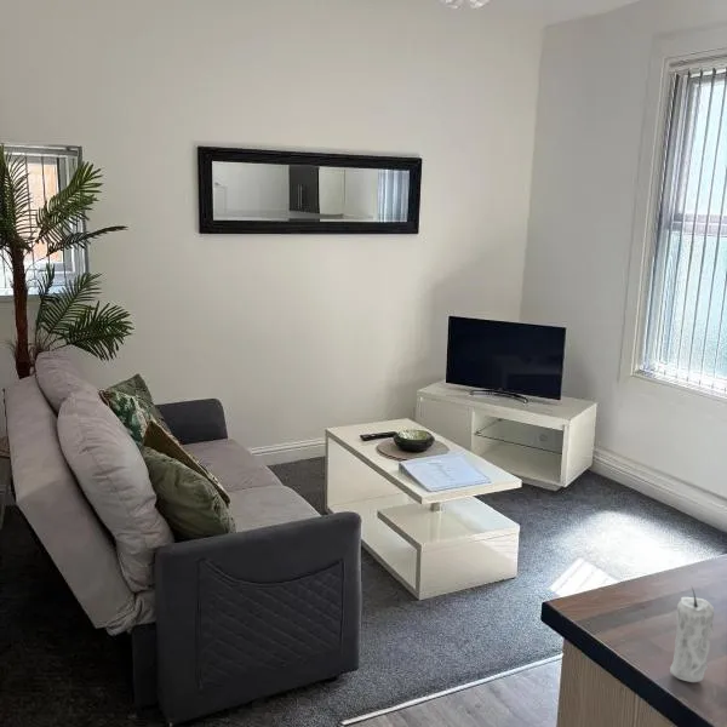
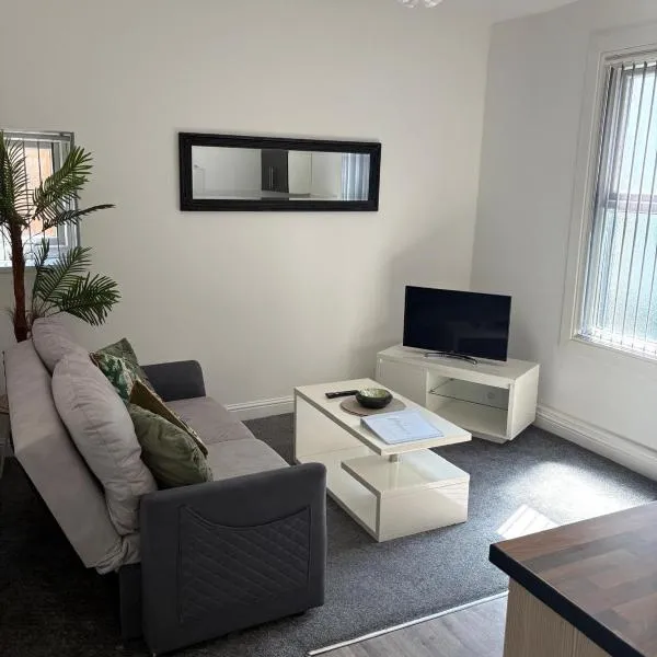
- candle (692, 631)
